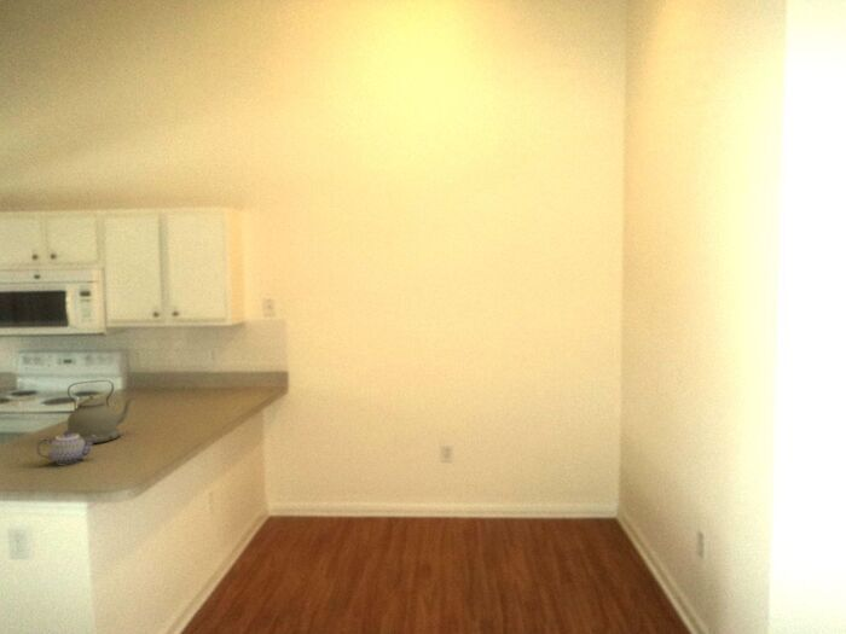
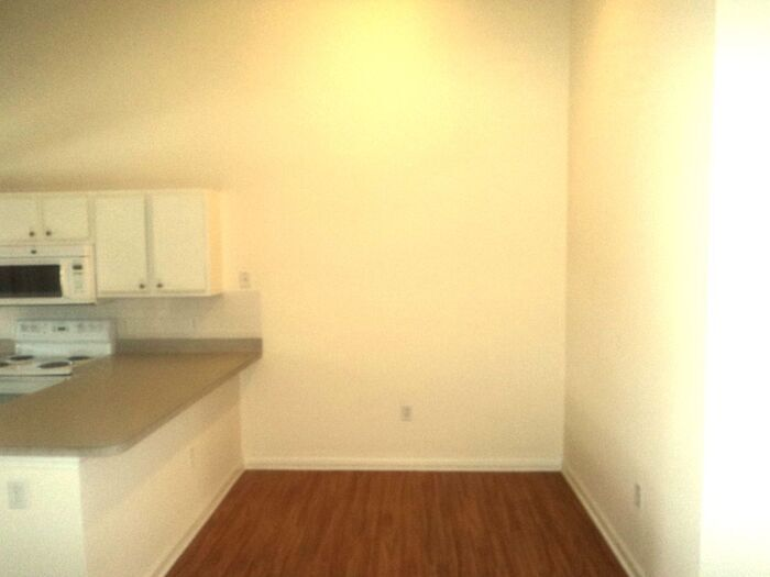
- kettle (94, 409)
- teapot (68, 446)
